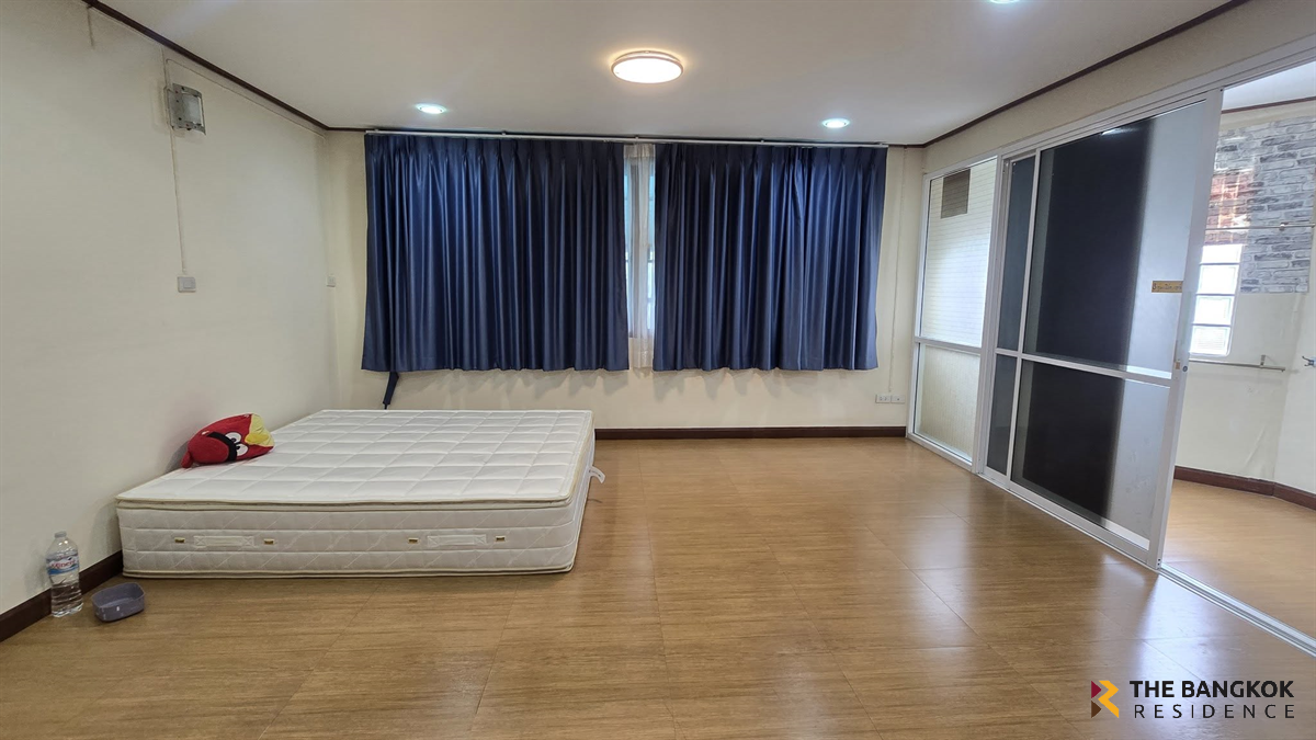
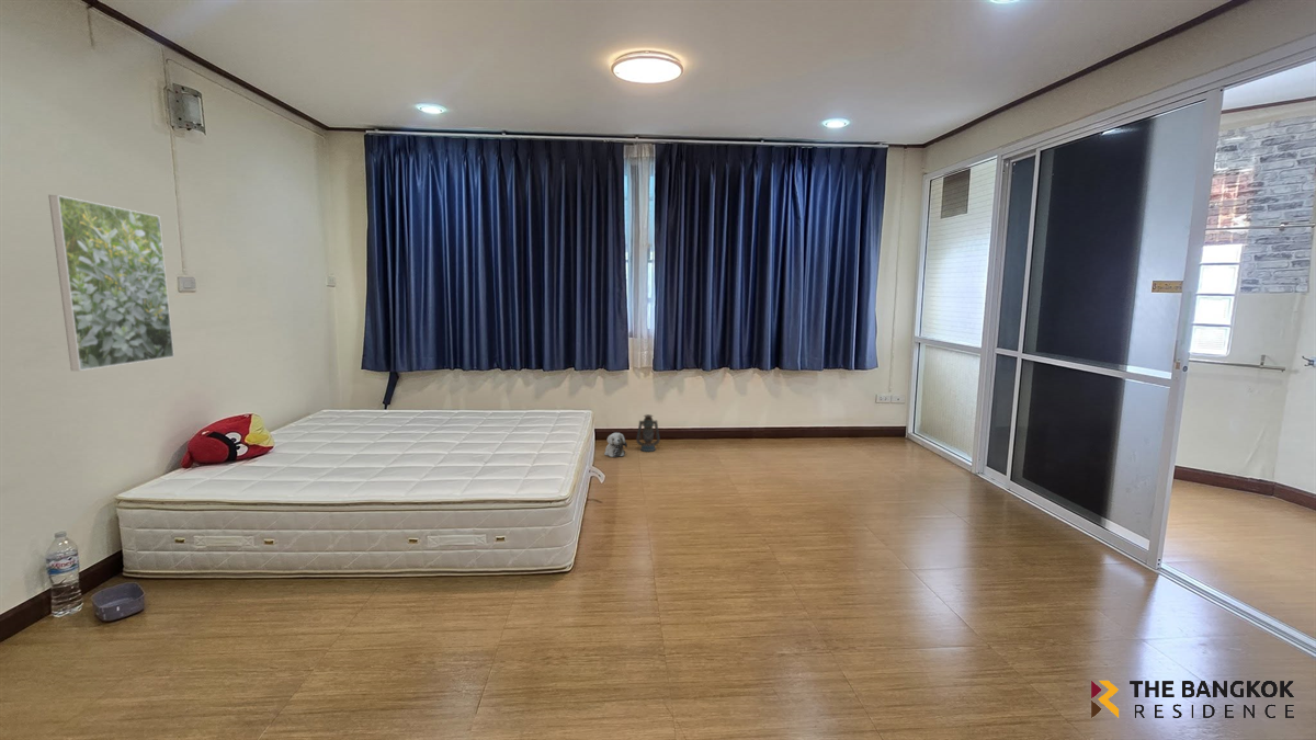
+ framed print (118, 286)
+ plush toy (615, 442)
+ lantern (648, 431)
